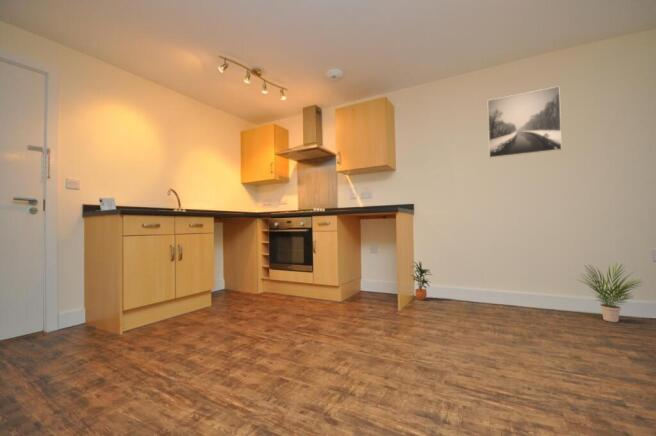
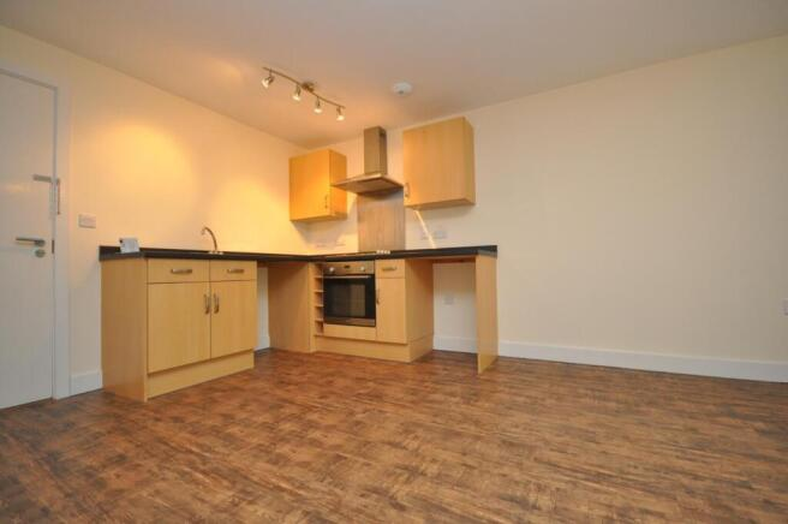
- potted plant (422, 280)
- potted plant (609, 291)
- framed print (522, 124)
